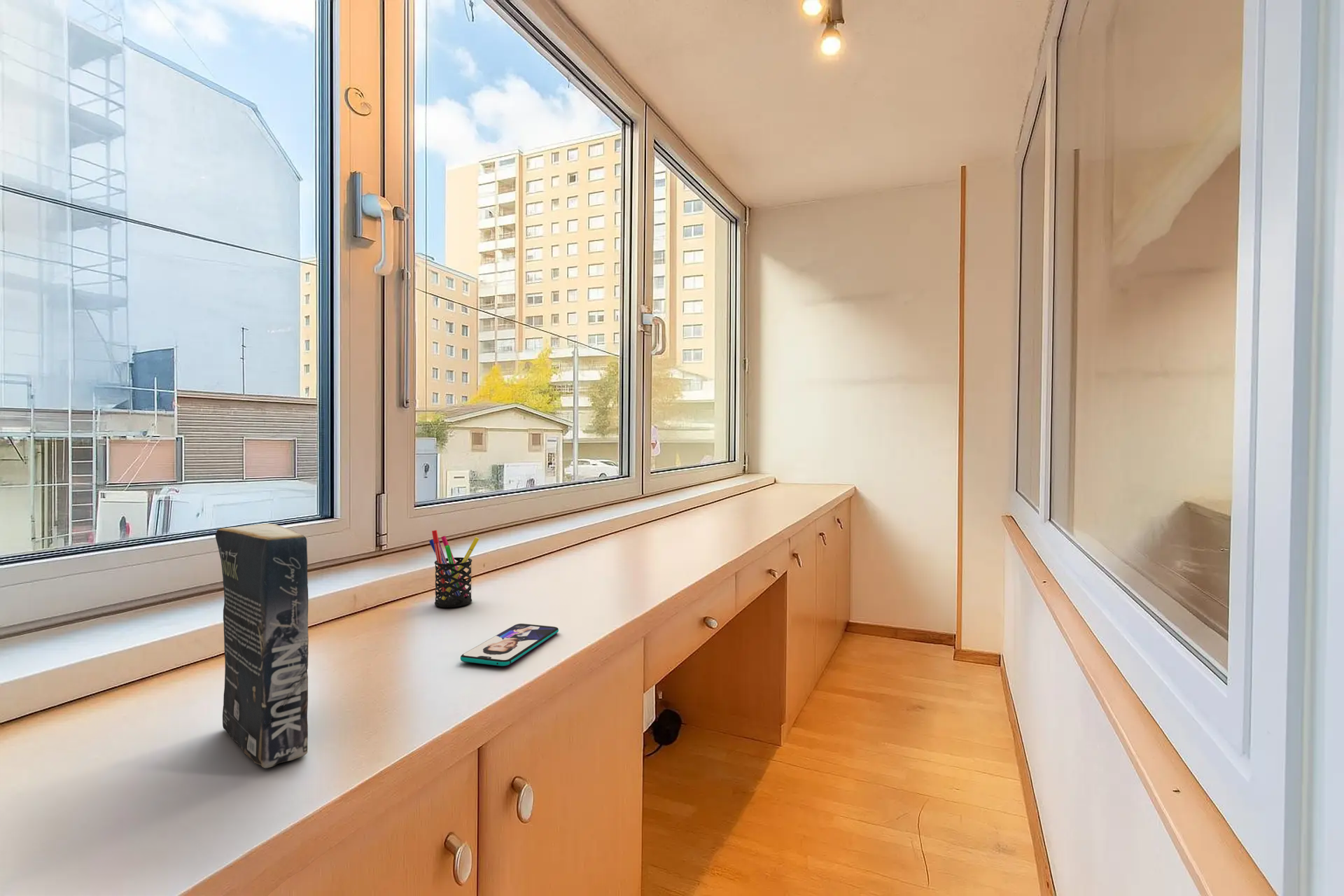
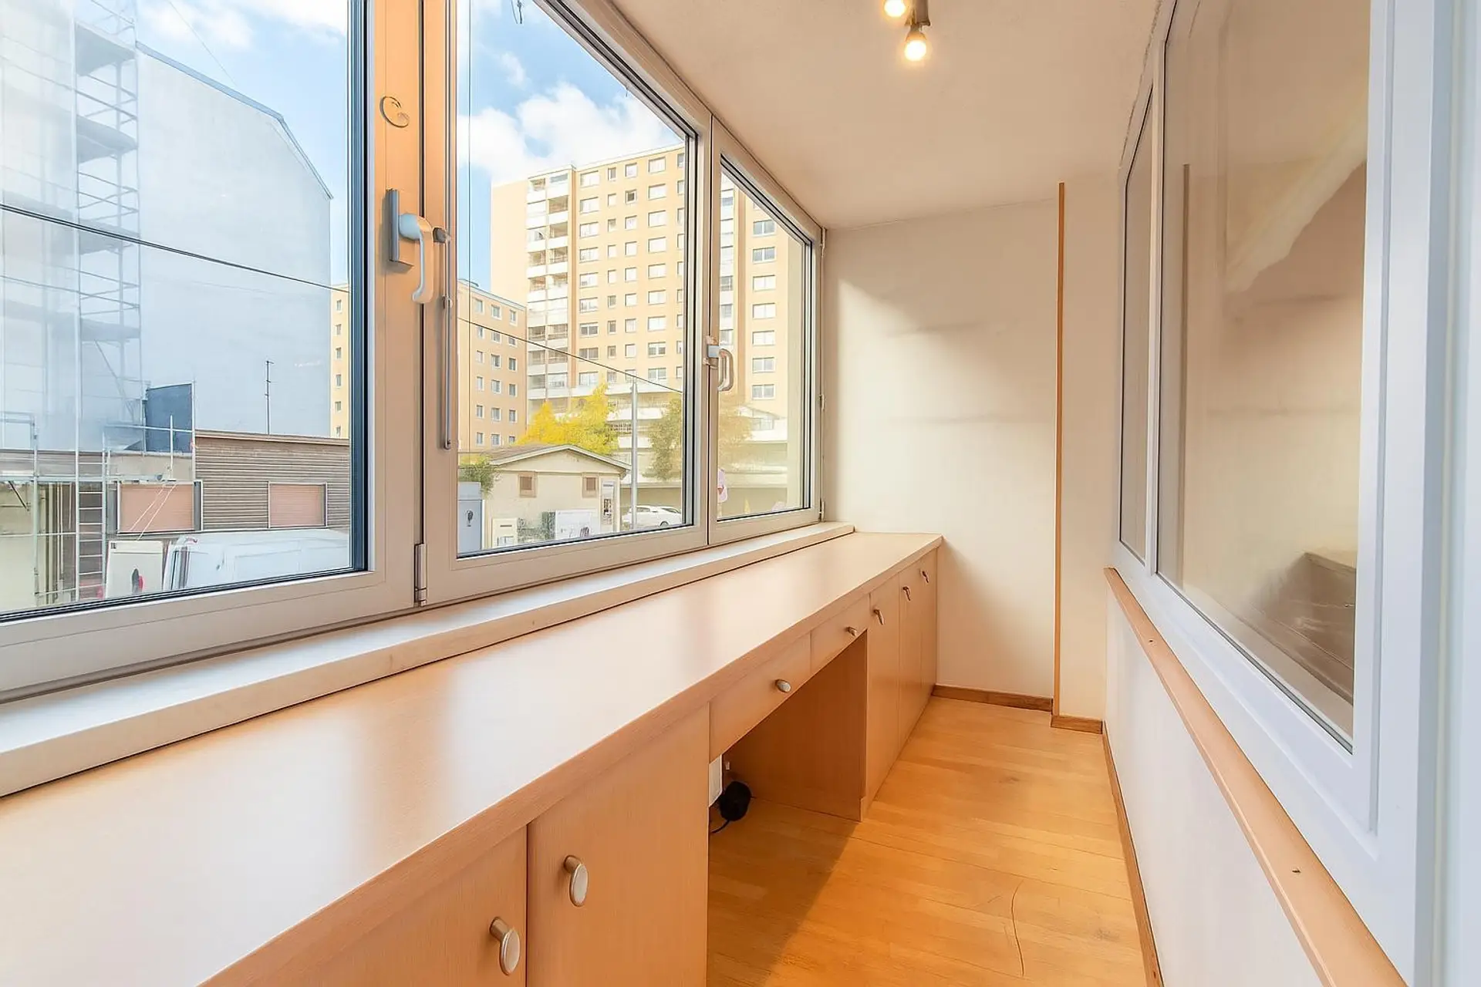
- book (260, 634)
- smartphone (512, 643)
- pen holder (450, 567)
